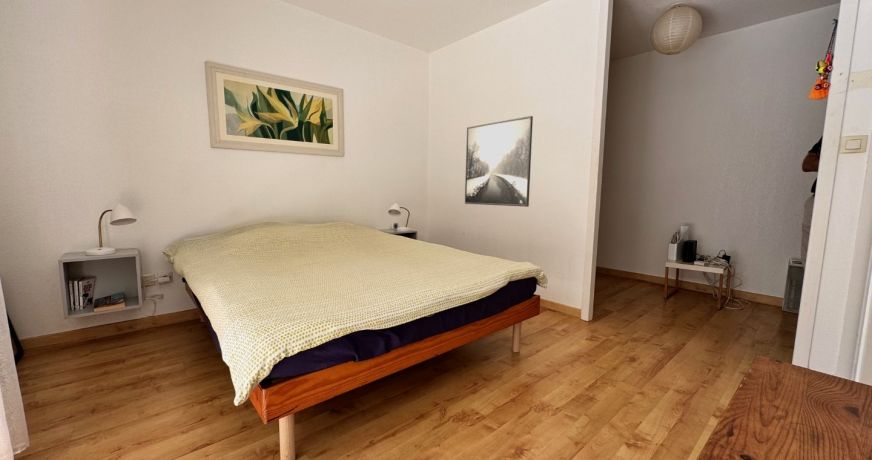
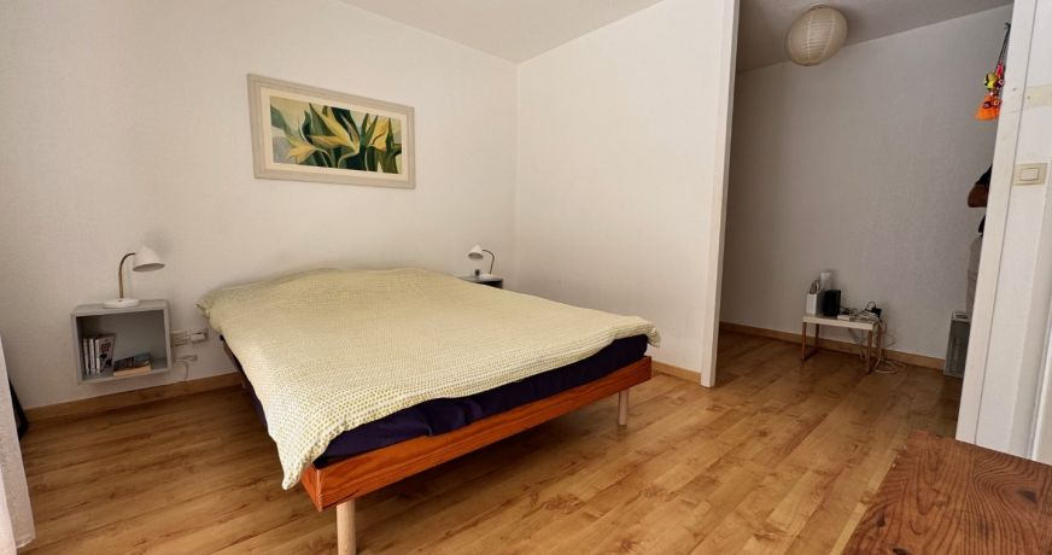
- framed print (495, 164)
